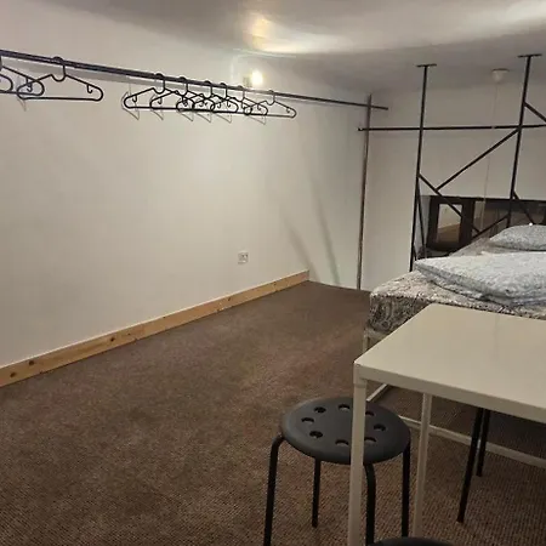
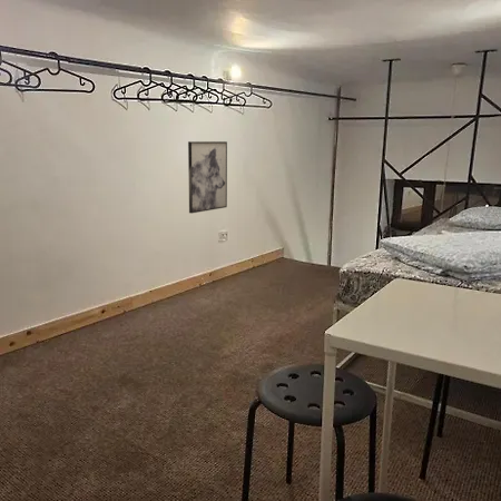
+ wall art (208, 176)
